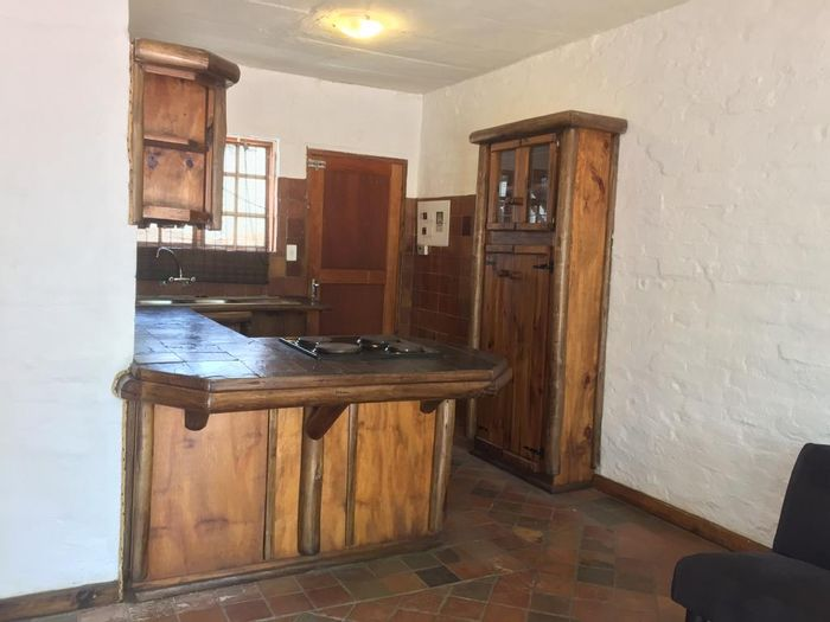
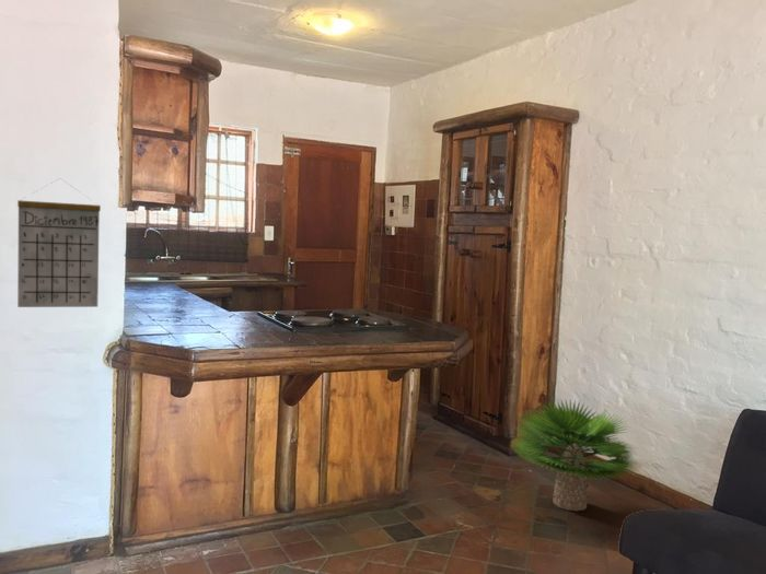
+ calendar (59, 243)
+ potted plant (574, 450)
